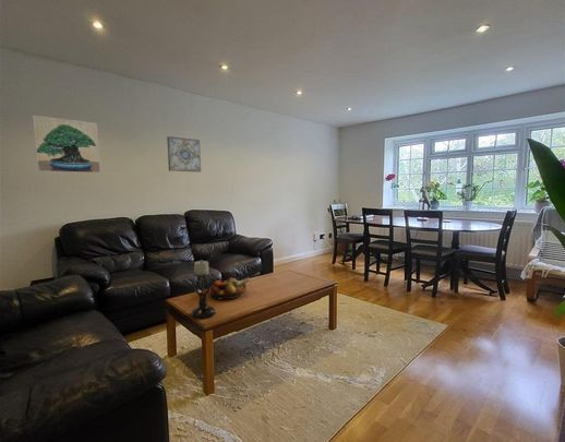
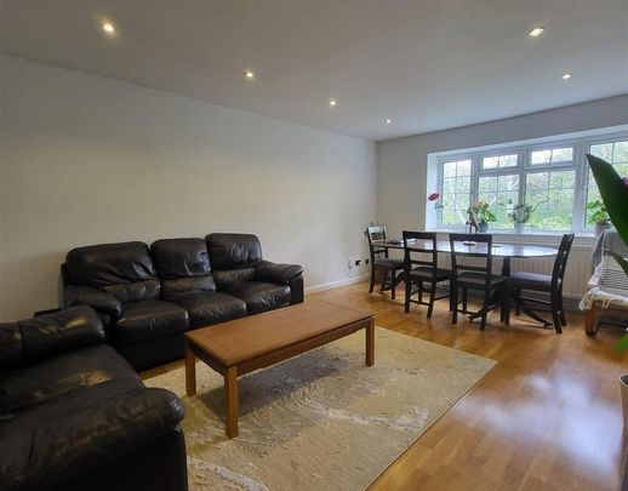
- wall art (184, 154)
- fruit bowl (228, 286)
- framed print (69, 145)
- candle holder (202, 287)
